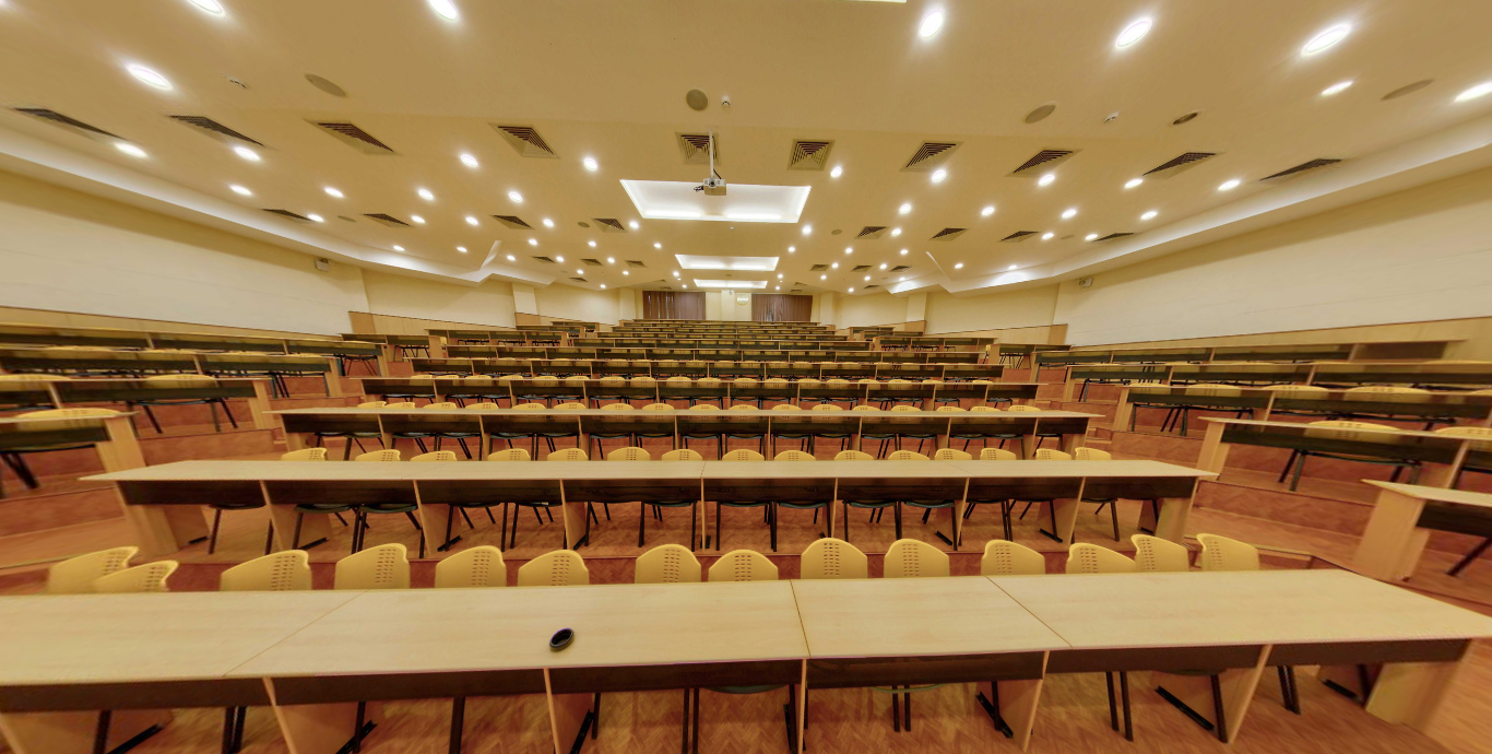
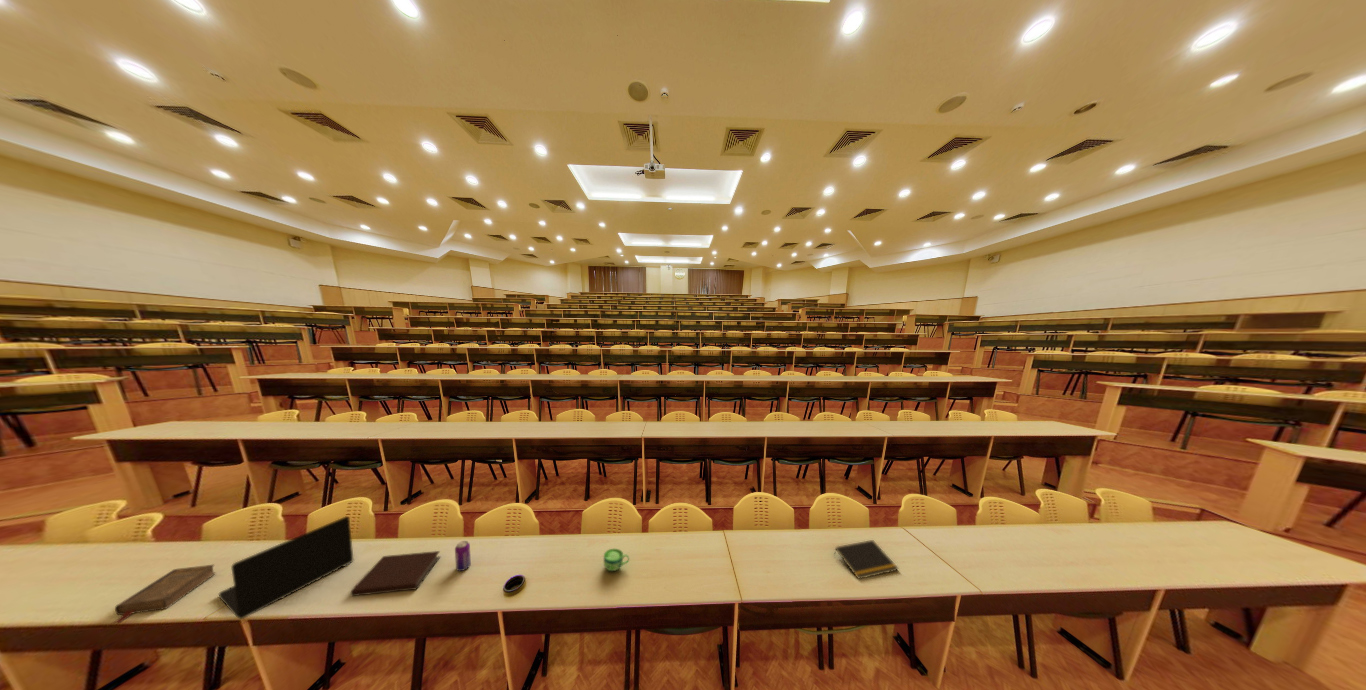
+ book (161, 593)
+ beverage can (462, 555)
+ notebook (399, 572)
+ cup (616, 559)
+ notepad (865, 558)
+ laptop (287, 553)
